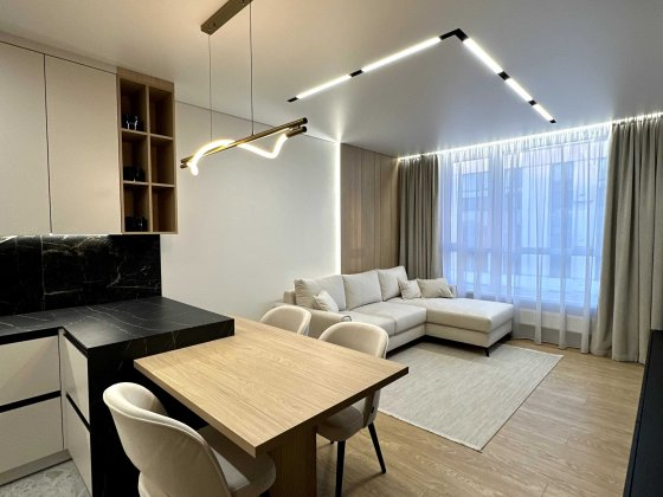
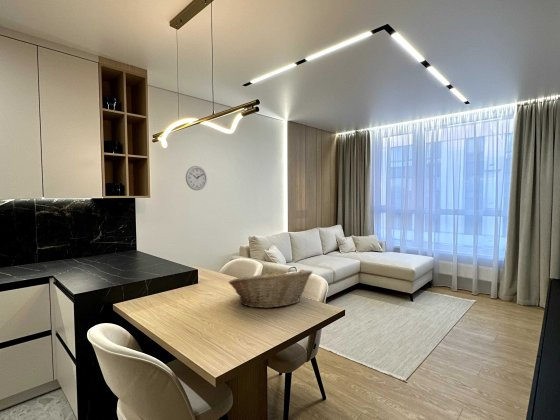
+ wall clock (196, 178)
+ fruit basket (271, 283)
